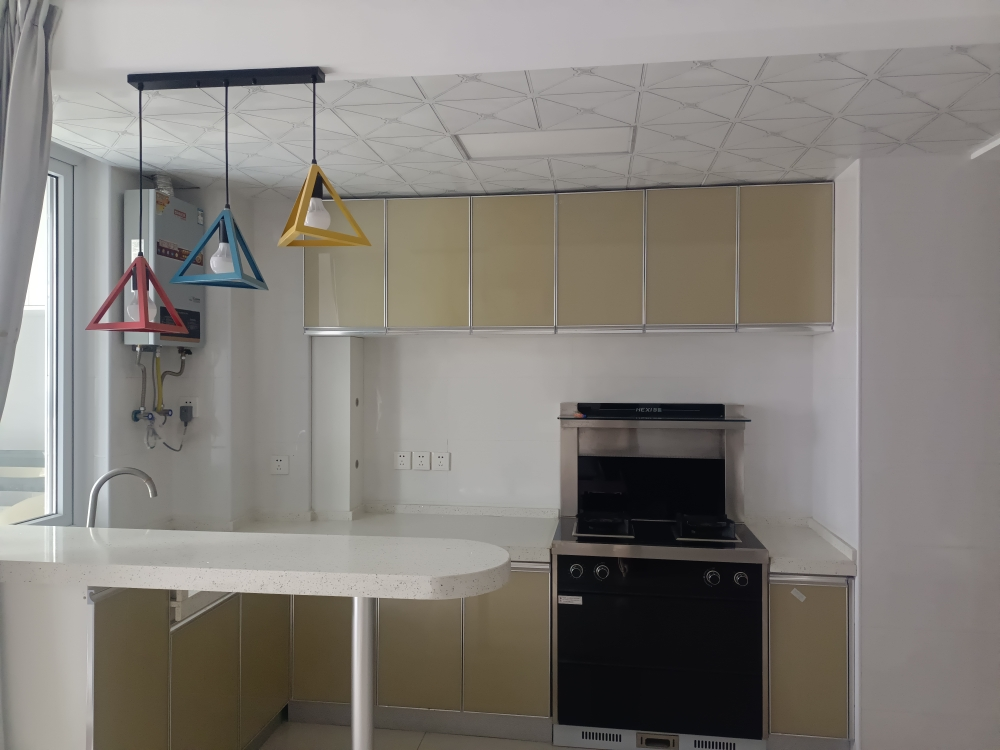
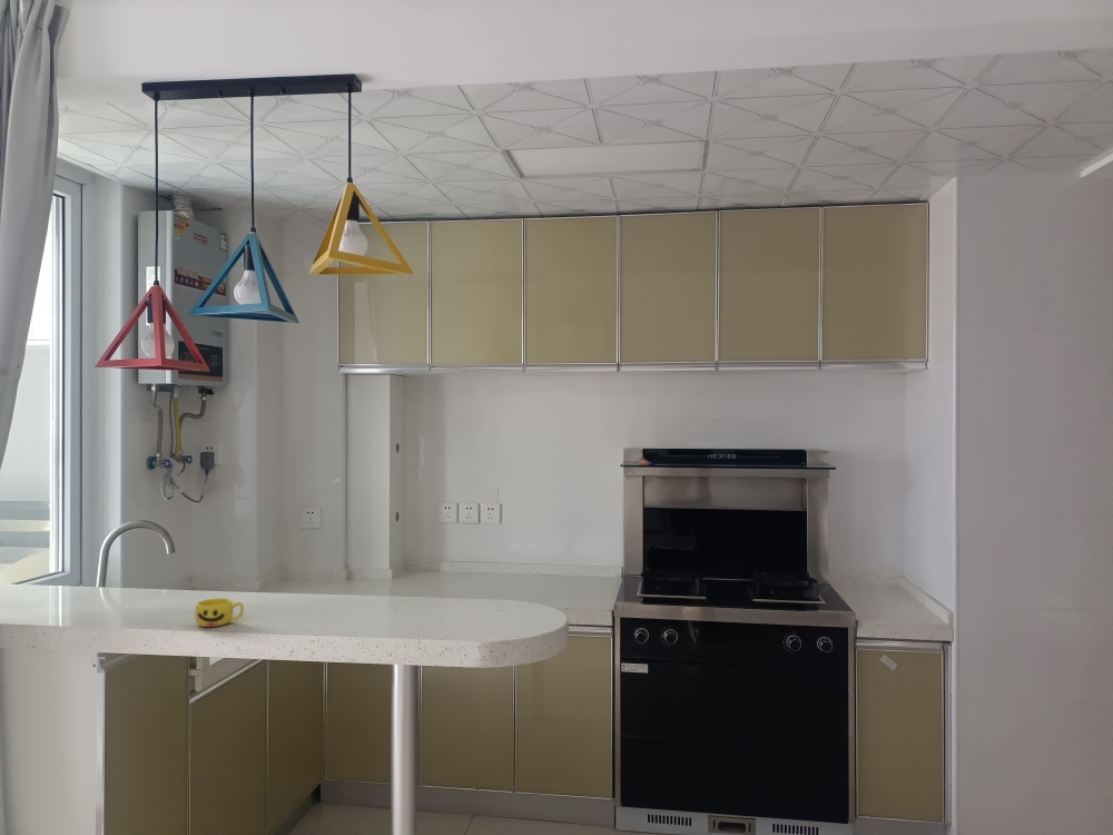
+ cup (219, 612)
